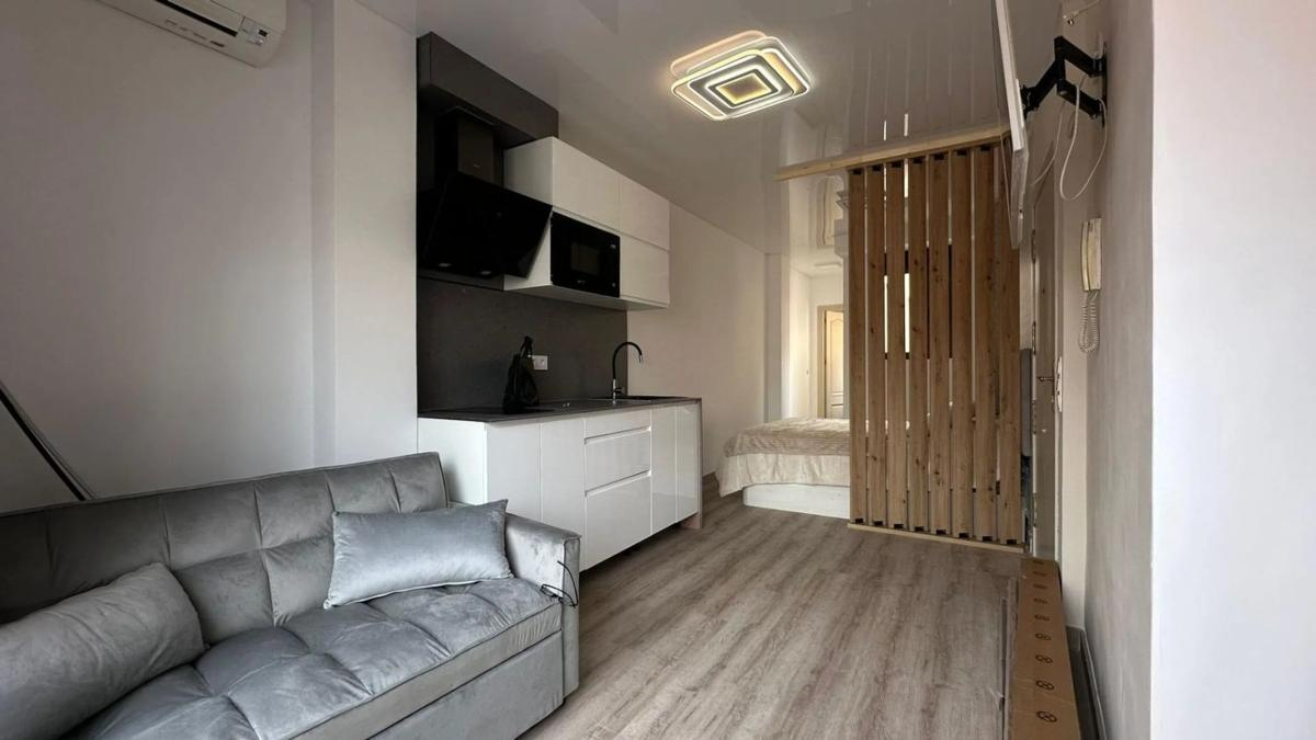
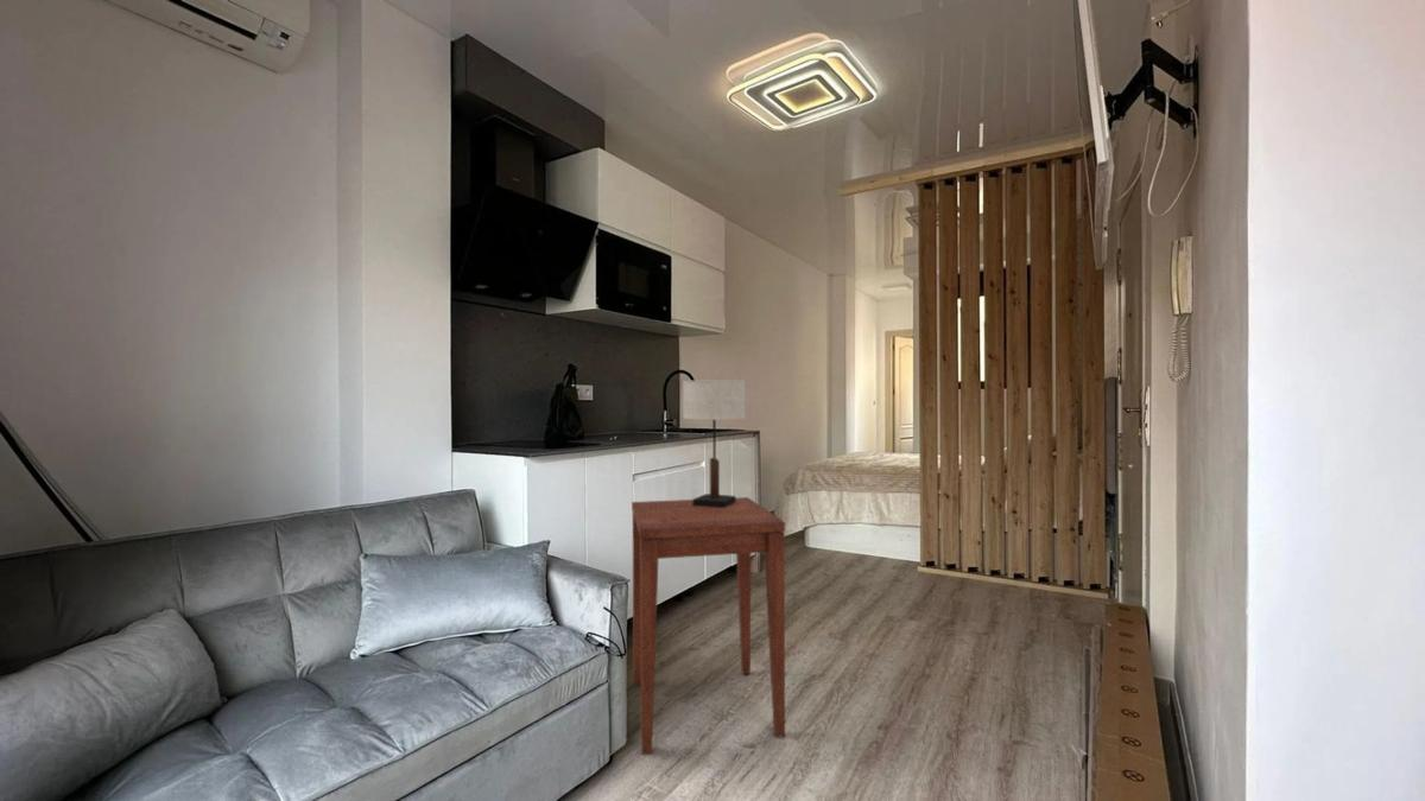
+ table lamp (714, 441)
+ side table (739, 609)
